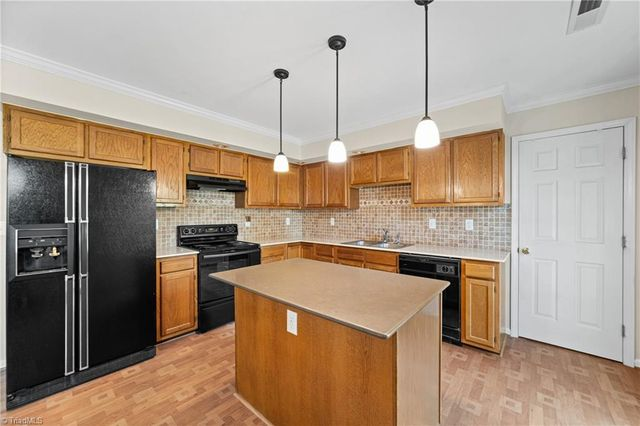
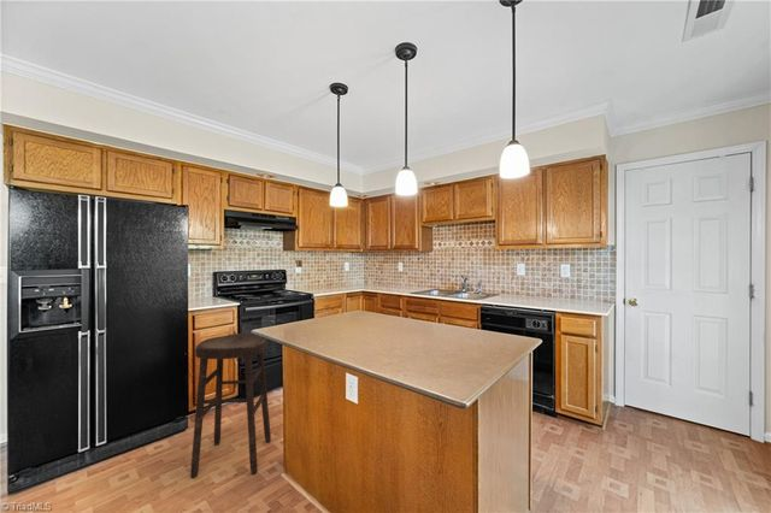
+ stool (234, 399)
